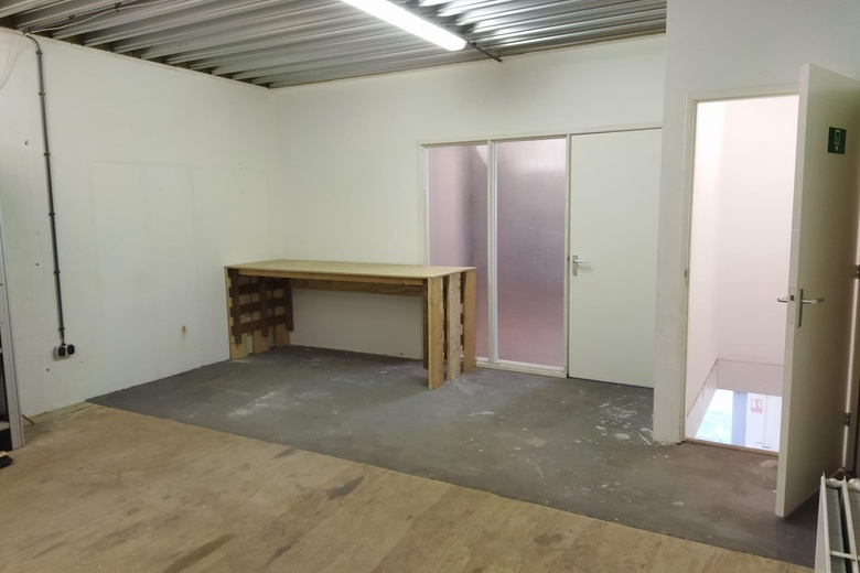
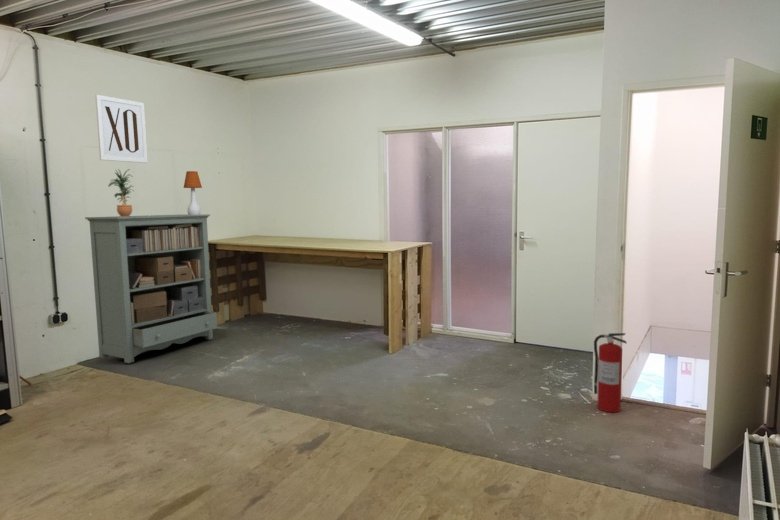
+ wall art (122, 130)
+ bookshelf (160, 282)
+ fire extinguisher (609, 370)
+ potted plant (120, 193)
+ table lamp (193, 193)
